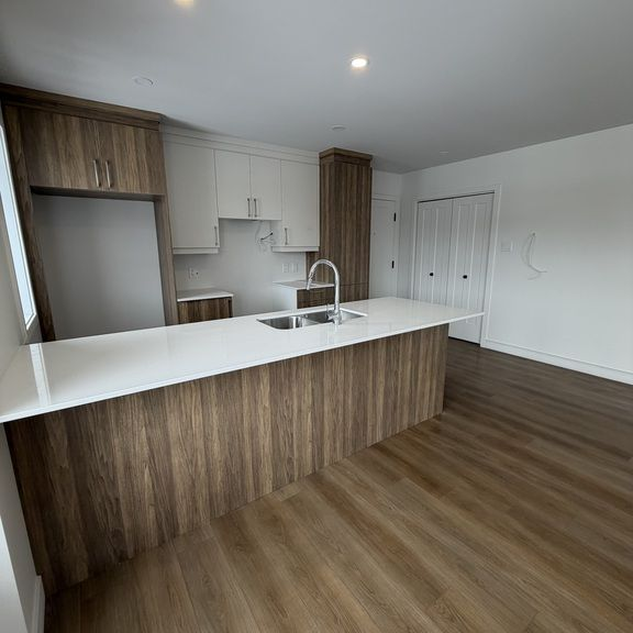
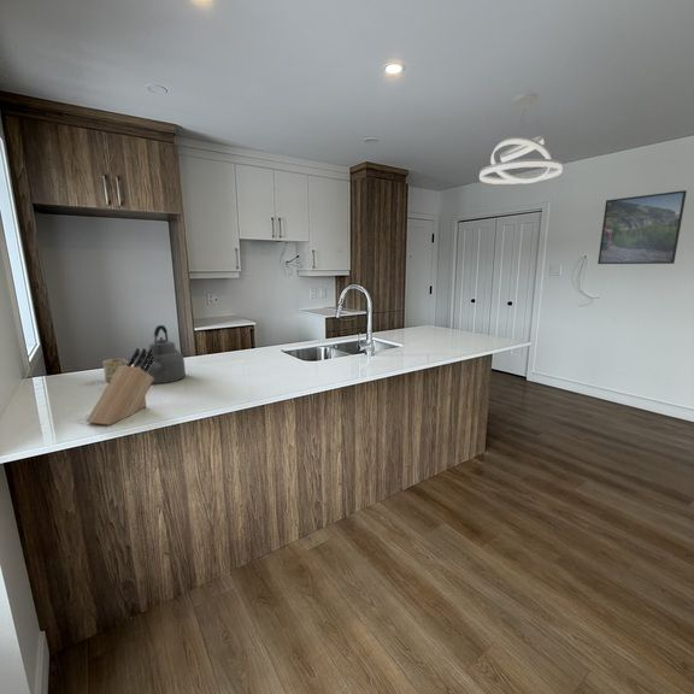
+ mug (117, 369)
+ pendant light (522, 140)
+ kettle (159, 354)
+ knife block (124, 382)
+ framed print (637, 230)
